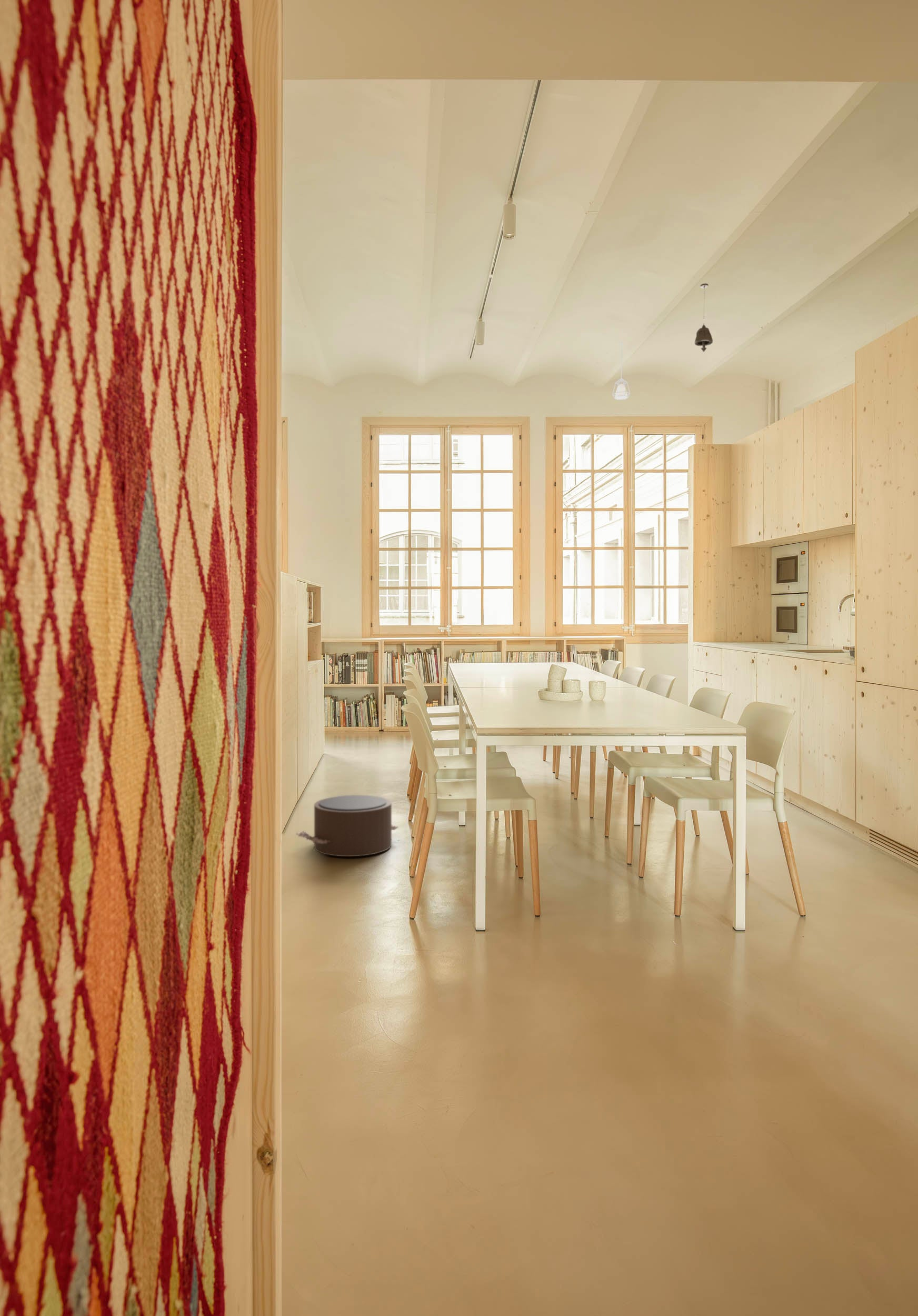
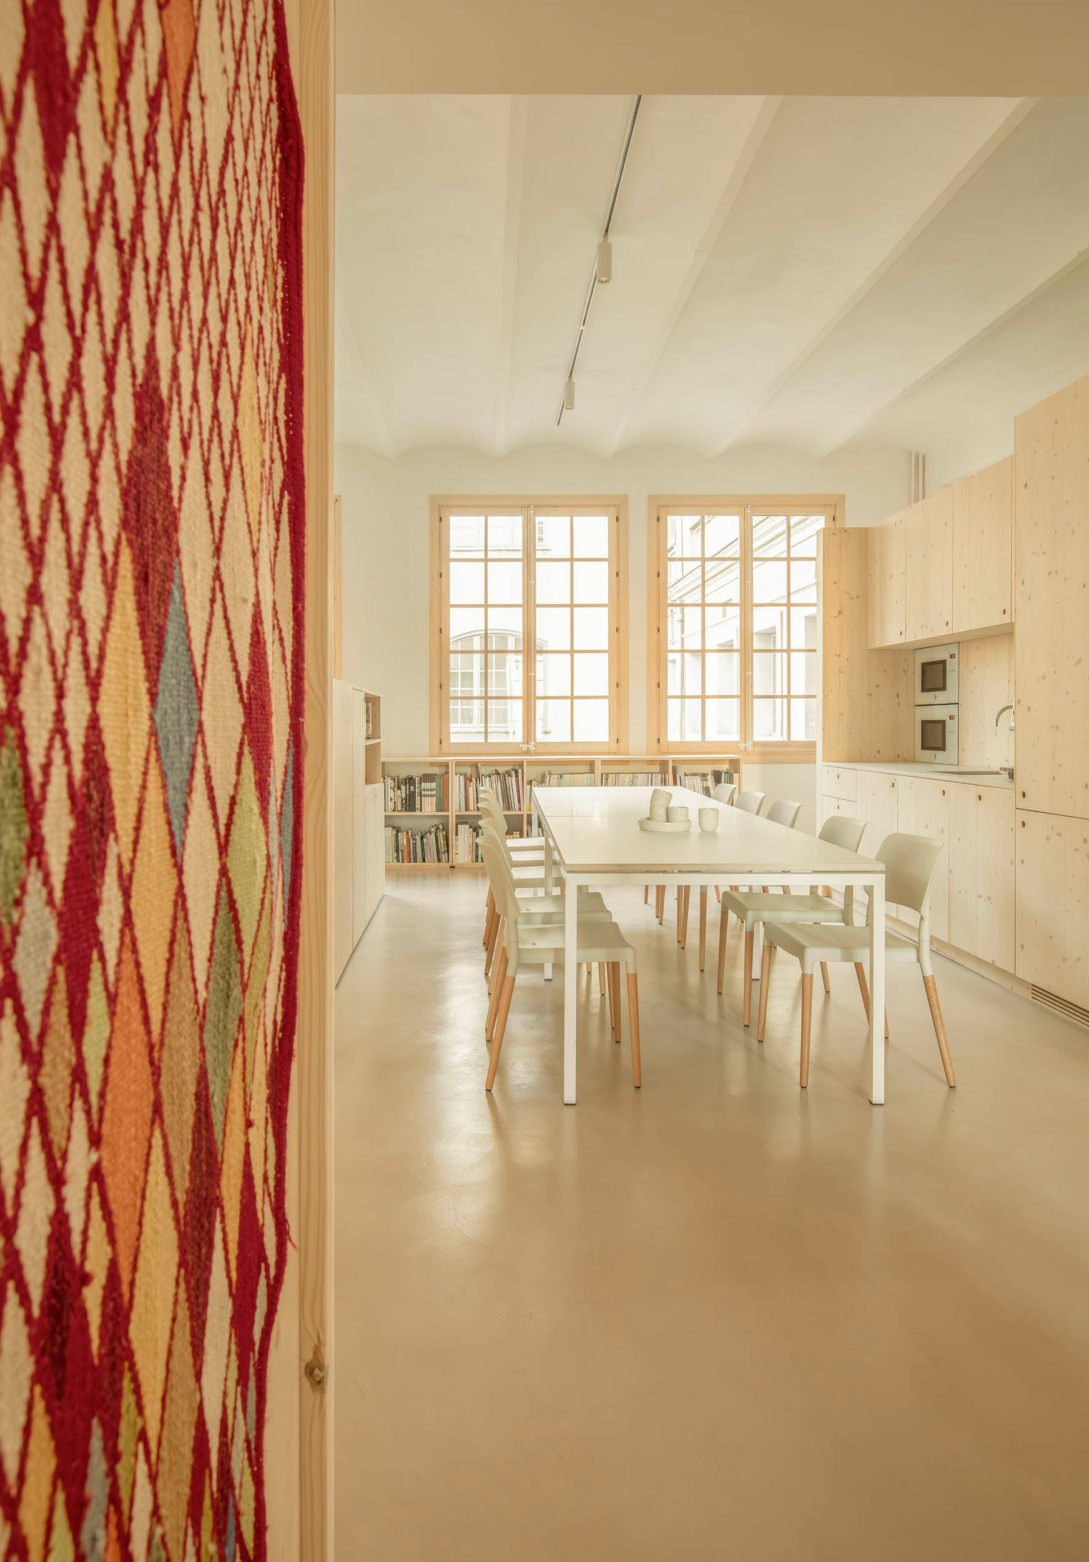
- pendant light (704, 317)
- pouf (351, 822)
- pendant lamp (621, 370)
